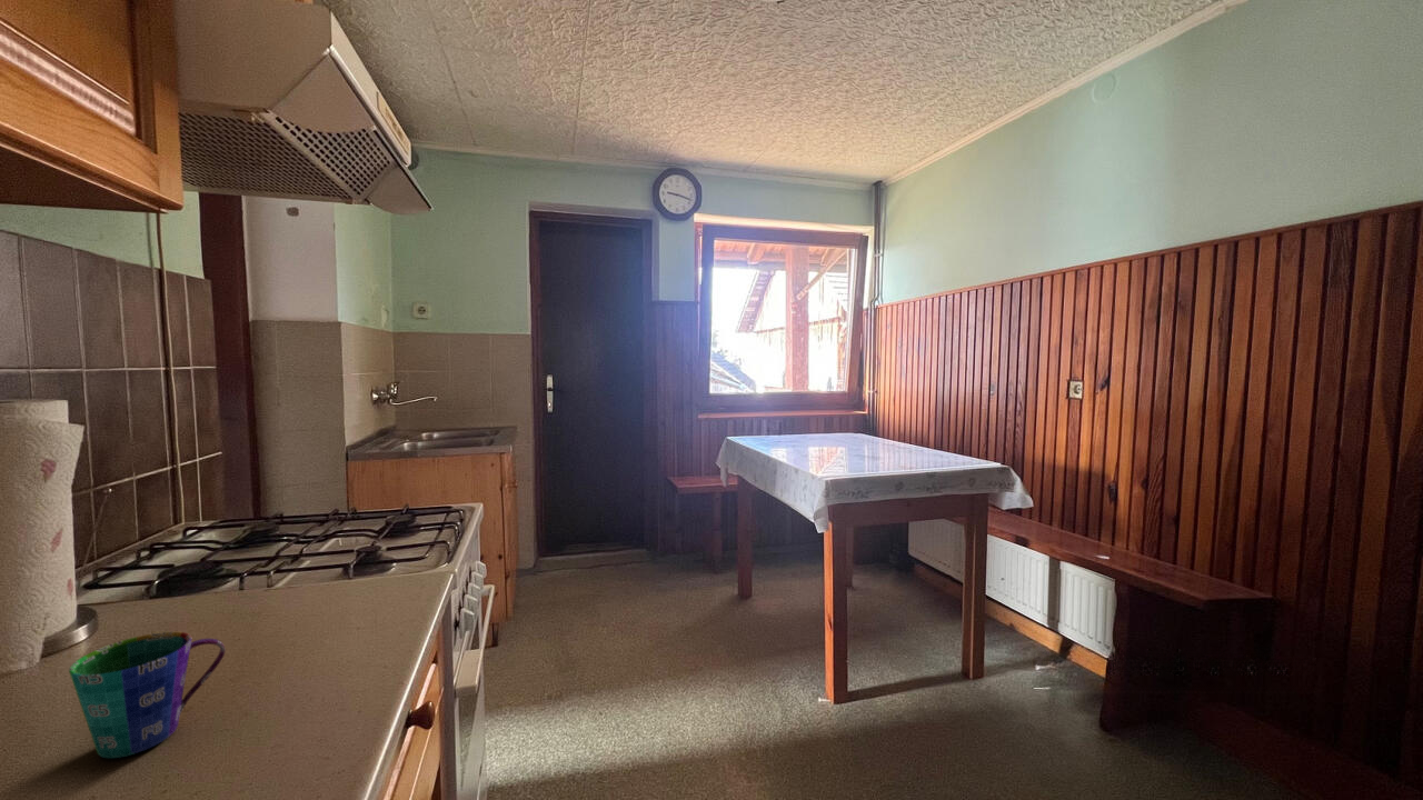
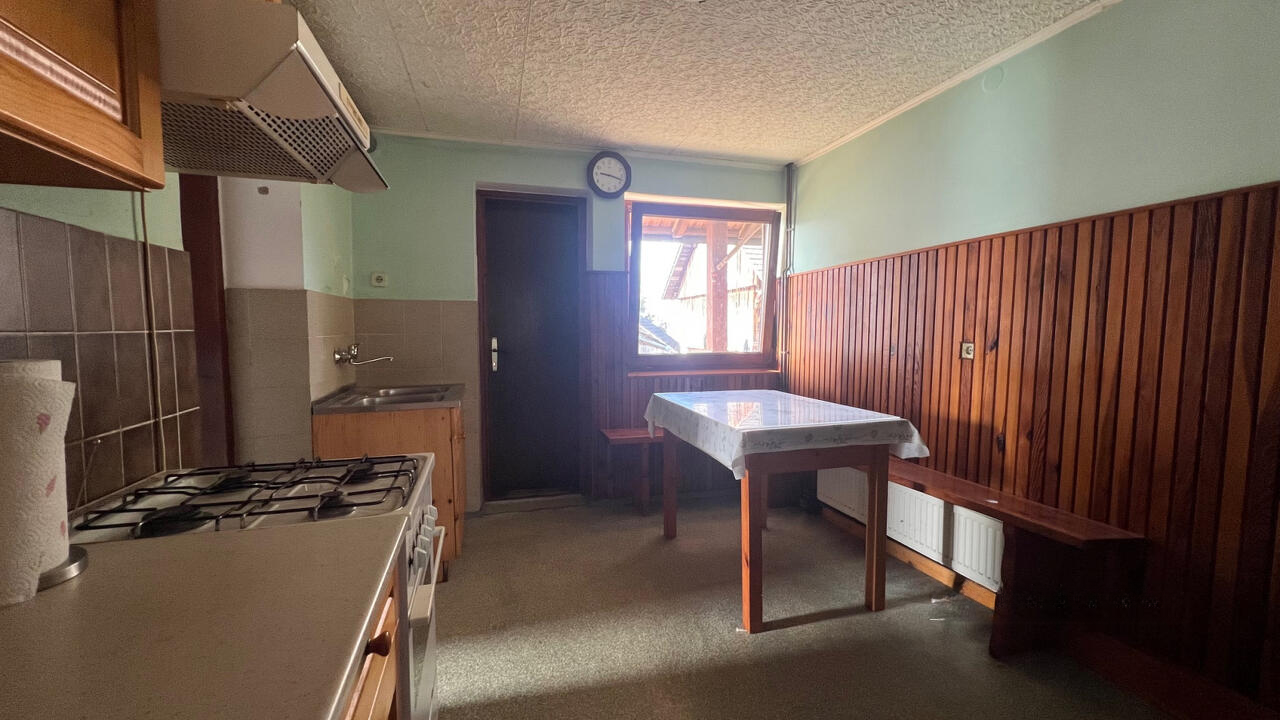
- cup (155, 690)
